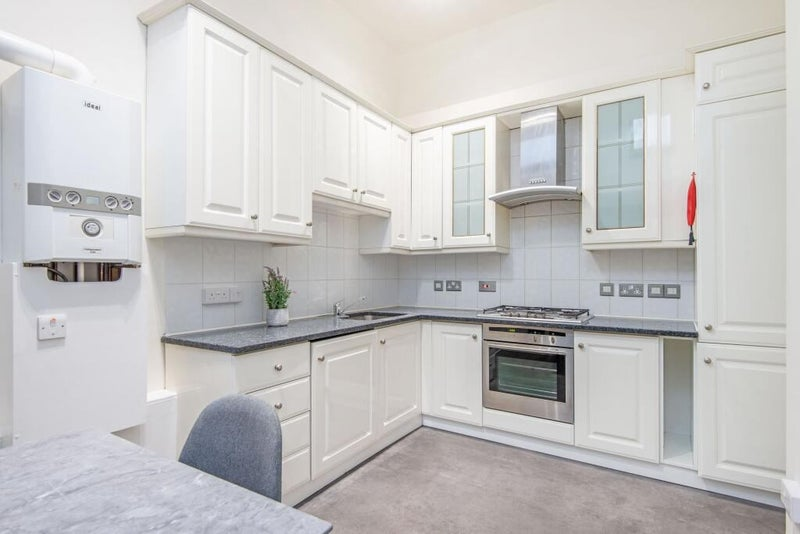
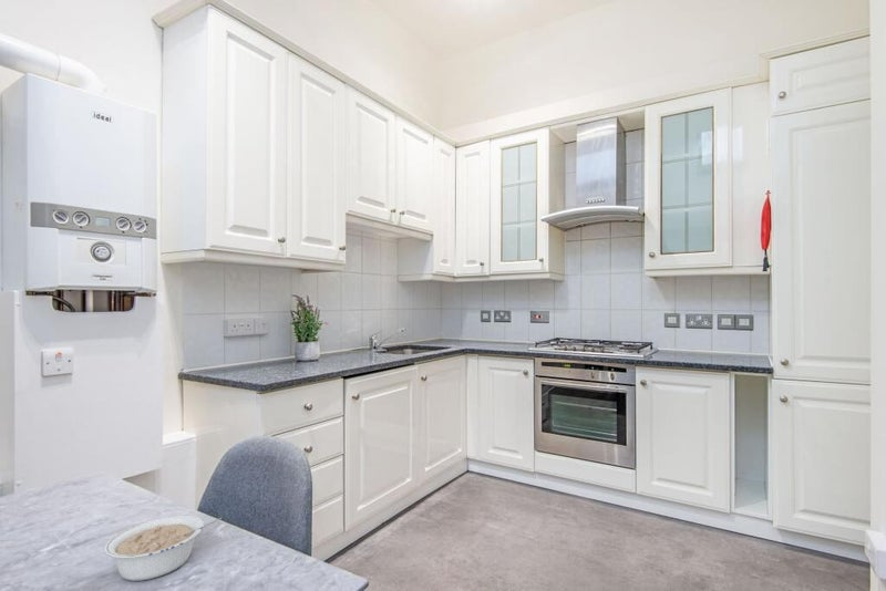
+ legume (159, 545)
